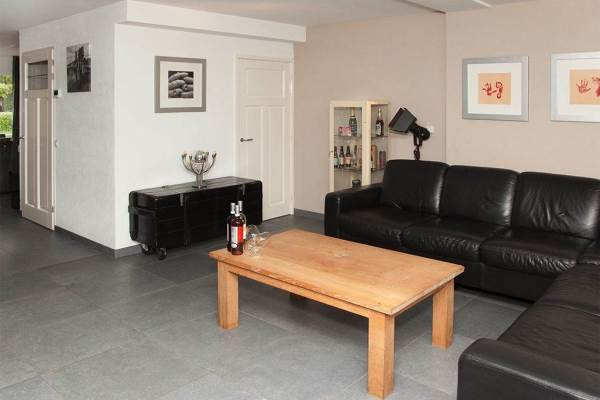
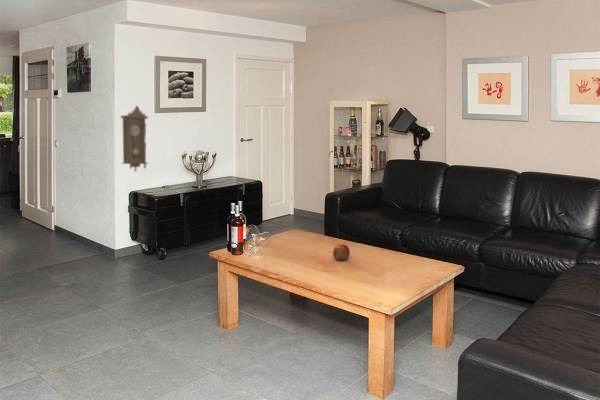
+ apple (341, 251)
+ pendulum clock (134, 139)
